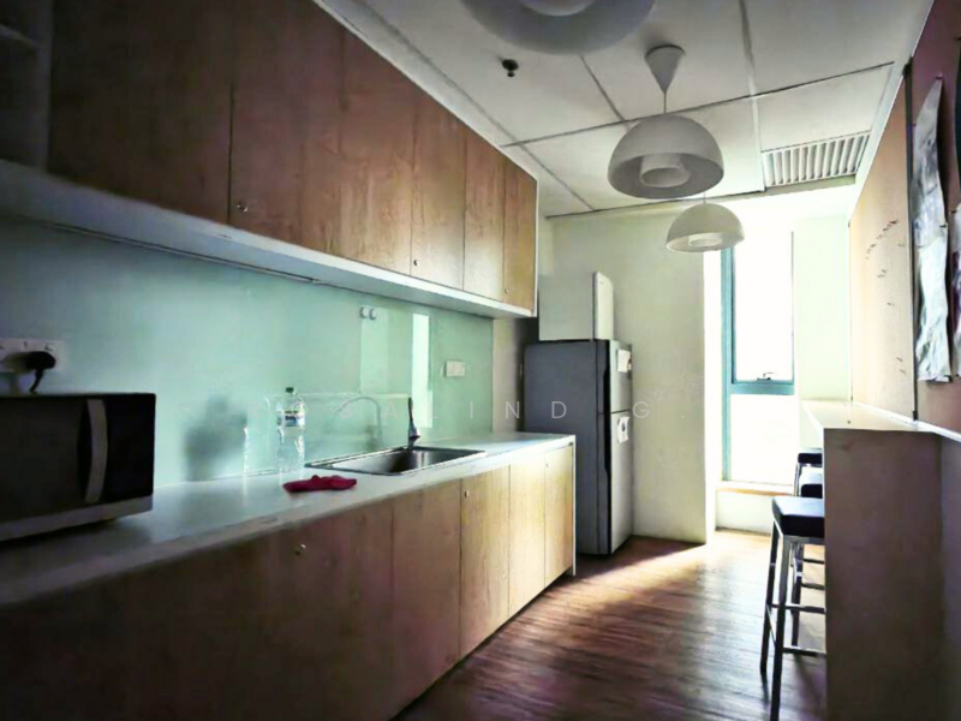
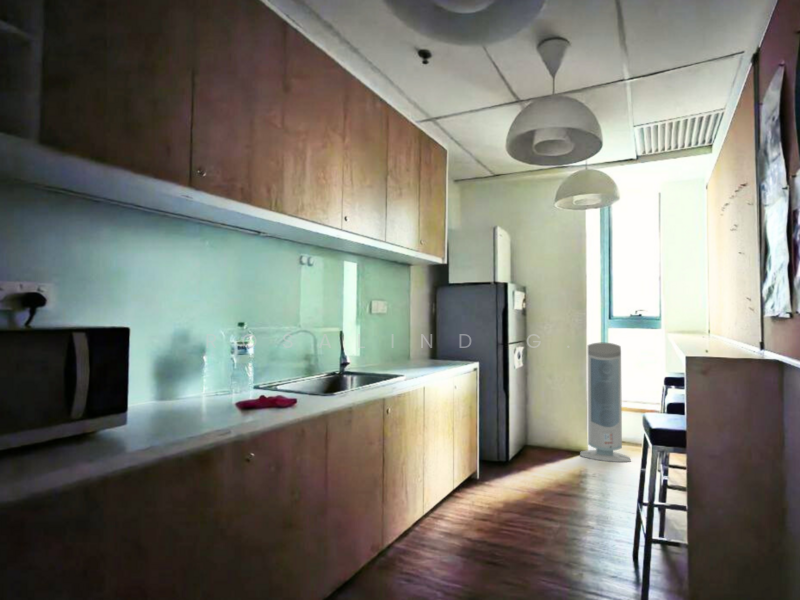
+ air purifier (604, 399)
